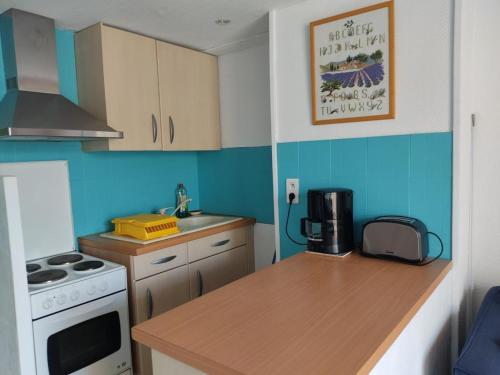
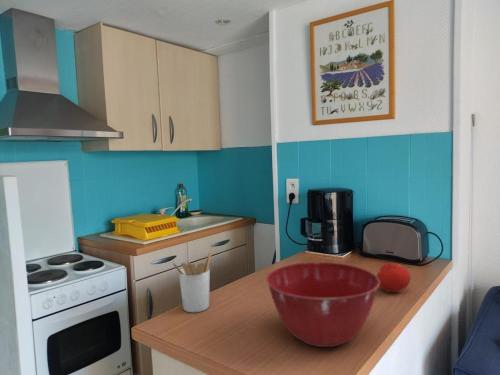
+ fruit (393, 276)
+ utensil holder (194, 282)
+ mixing bowl (321, 305)
